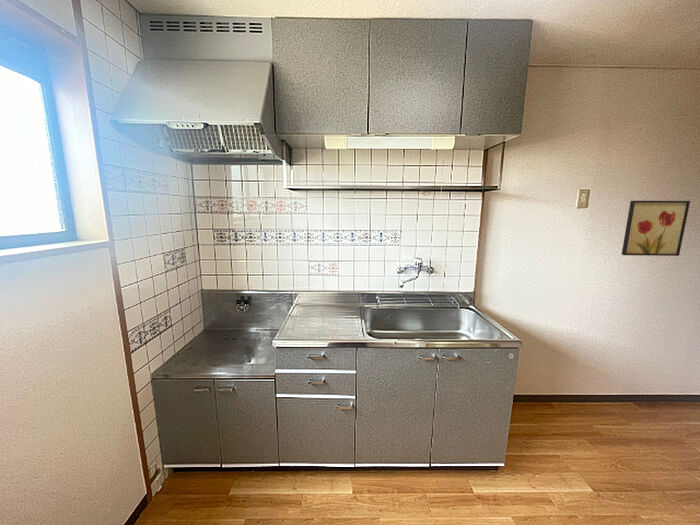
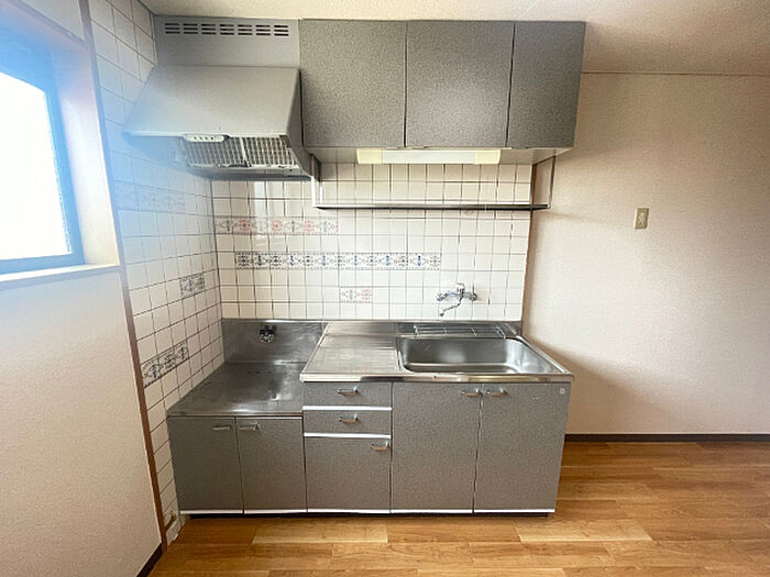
- wall art (653, 228)
